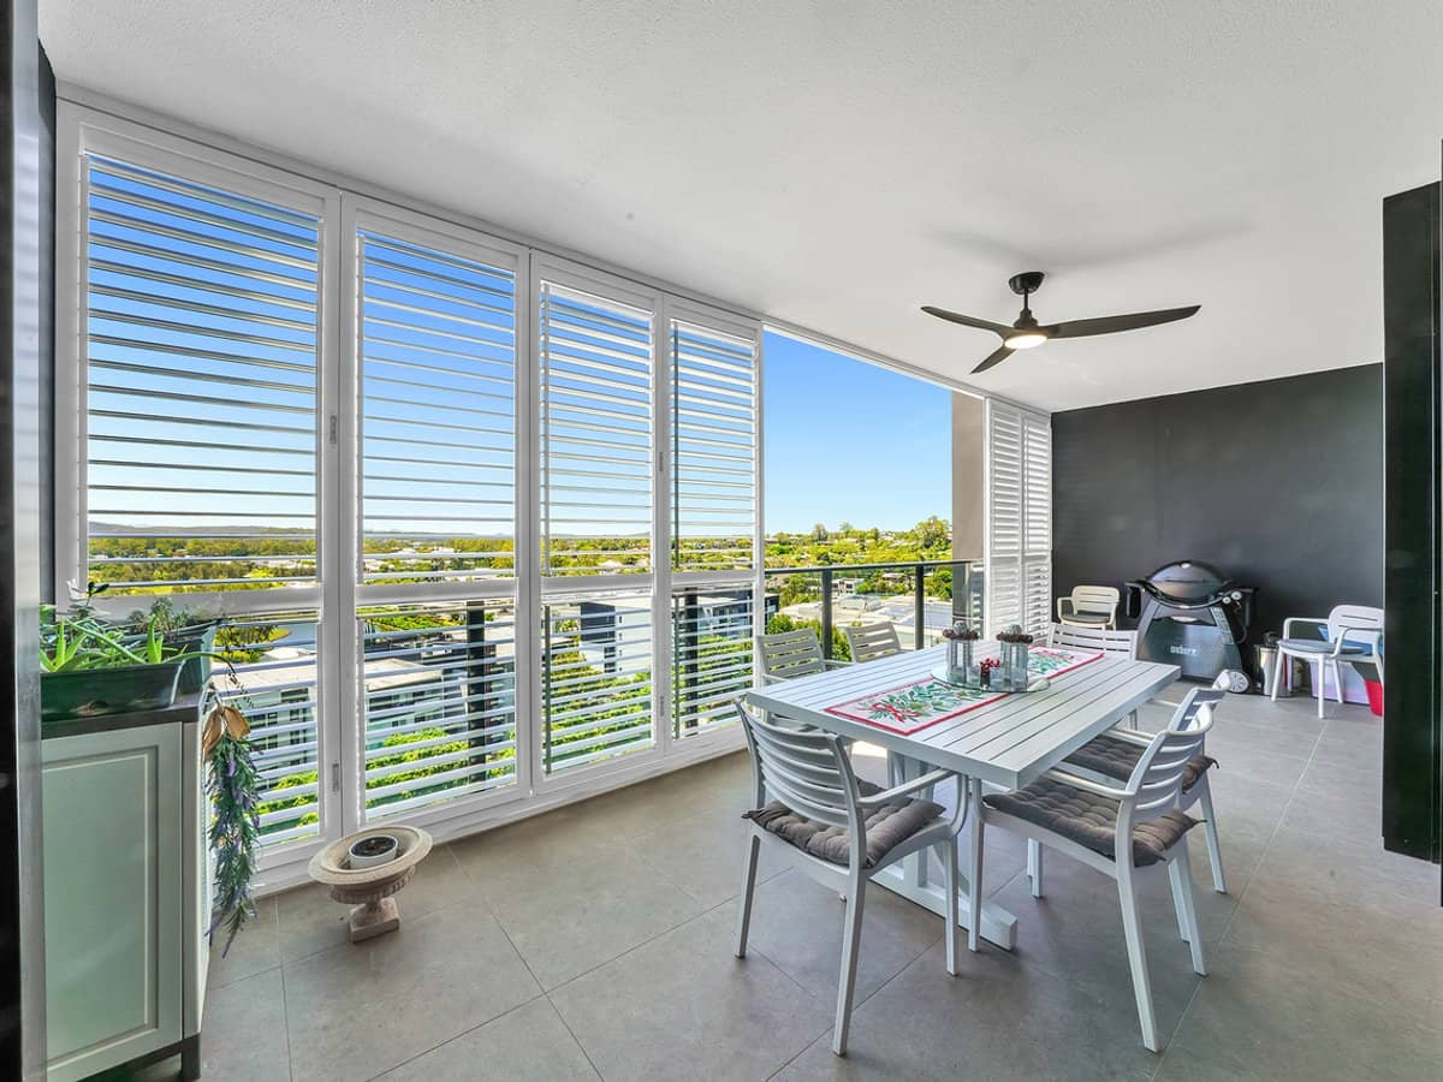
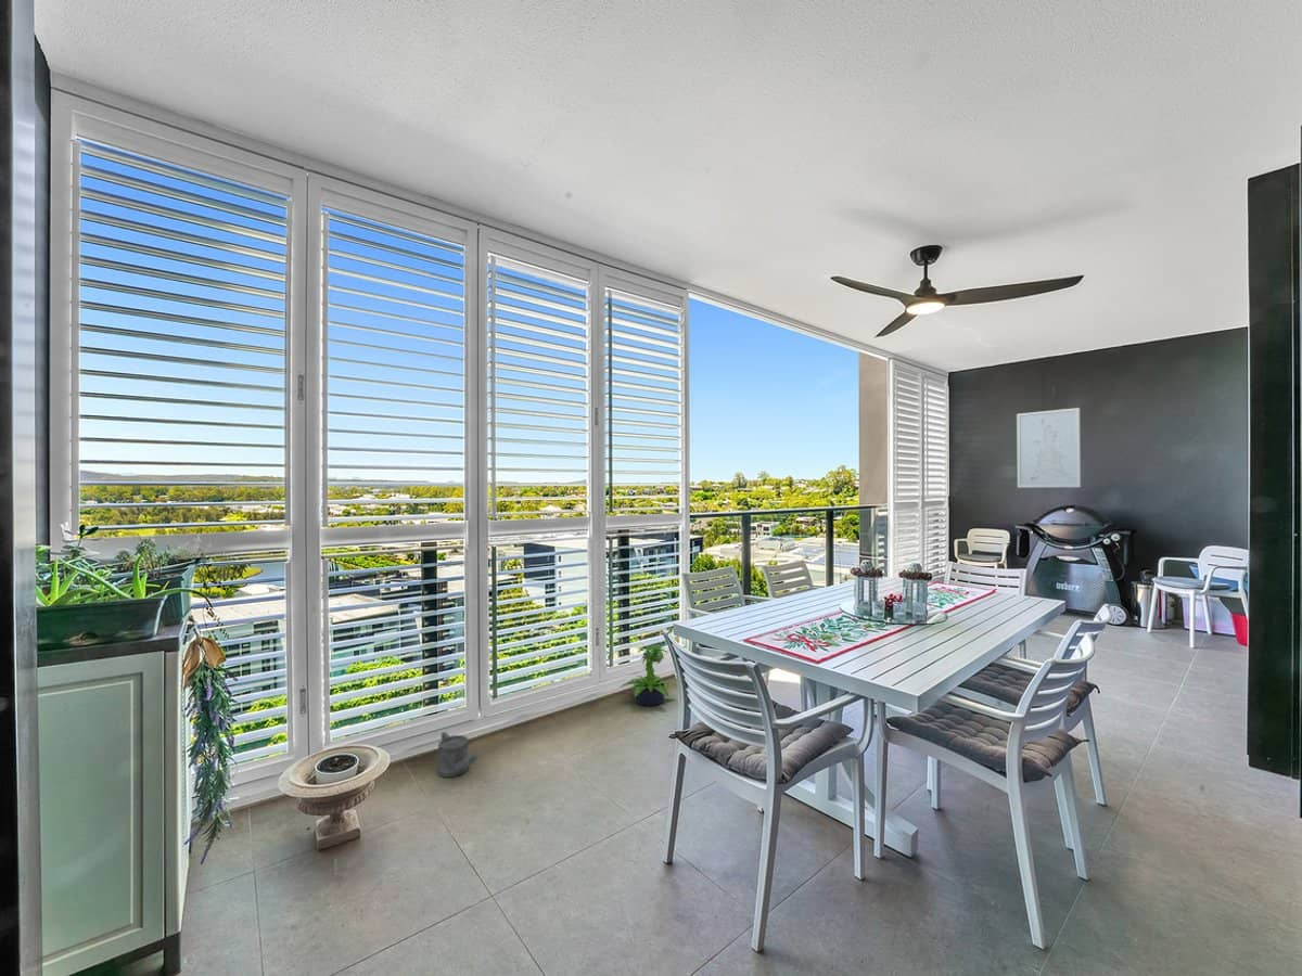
+ watering can (457, 756)
+ potted plant (648, 672)
+ wall art (1047, 449)
